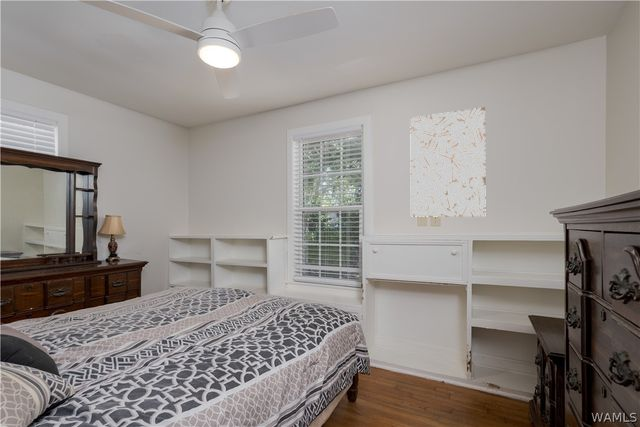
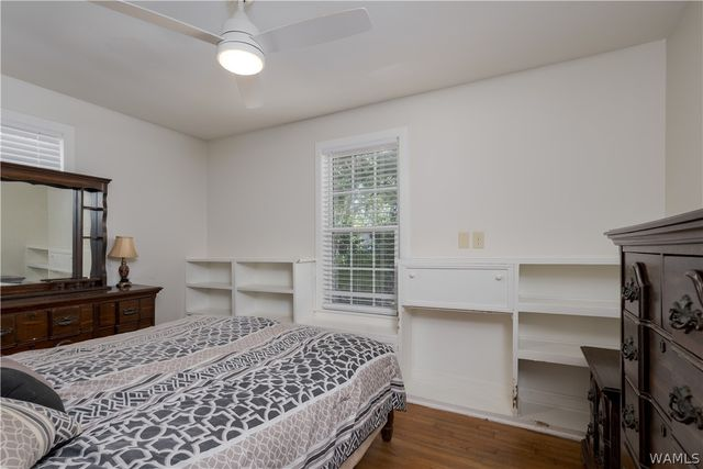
- wall art (446, 164)
